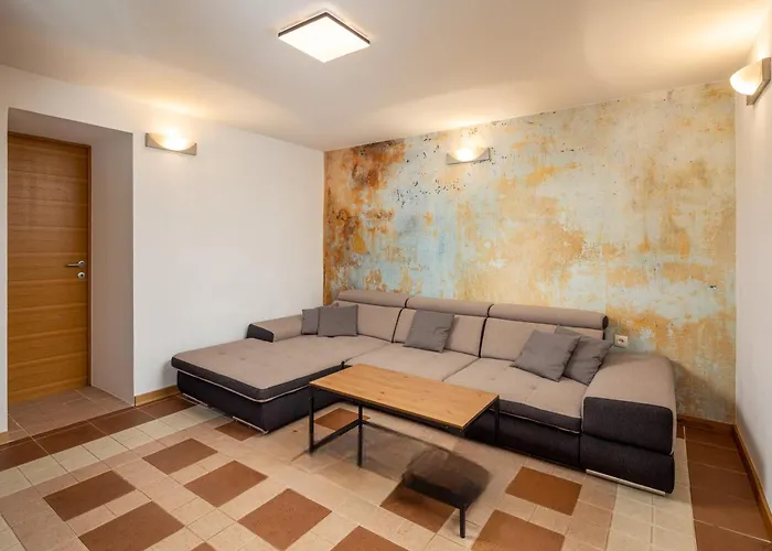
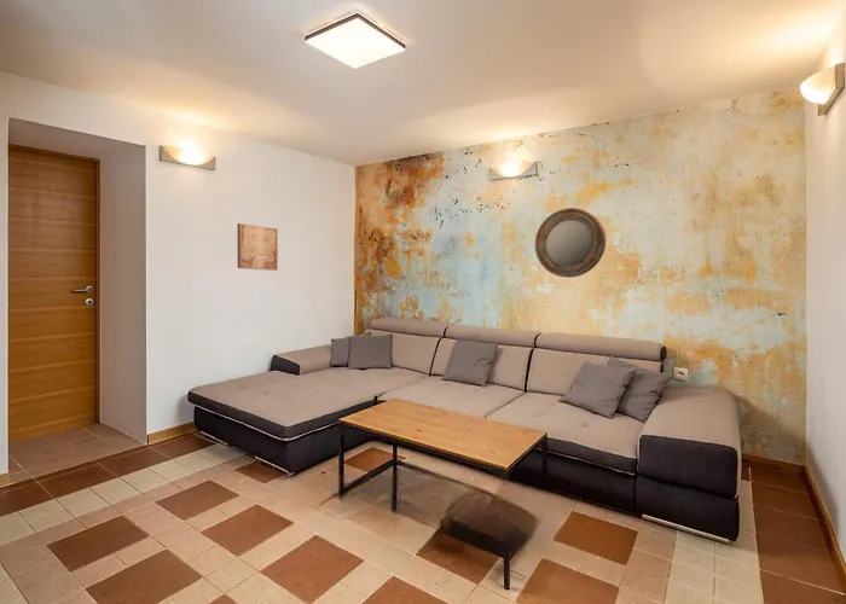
+ wall art (257, 248)
+ home mirror (568, 243)
